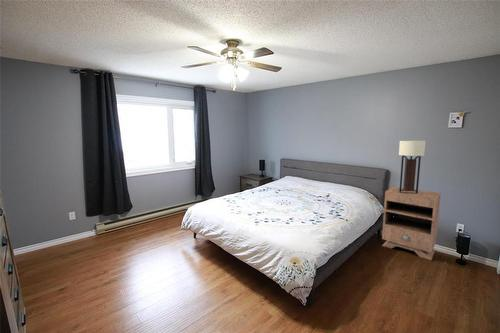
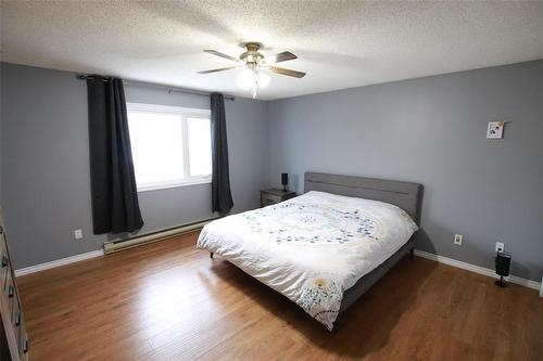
- wall sconce (410, 167)
- nightstand (409, 220)
